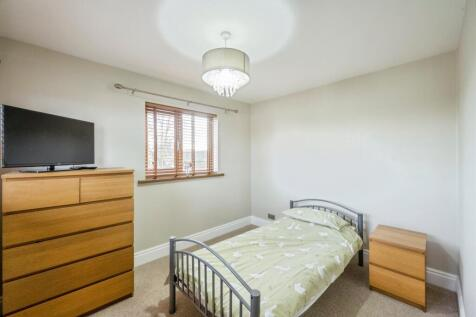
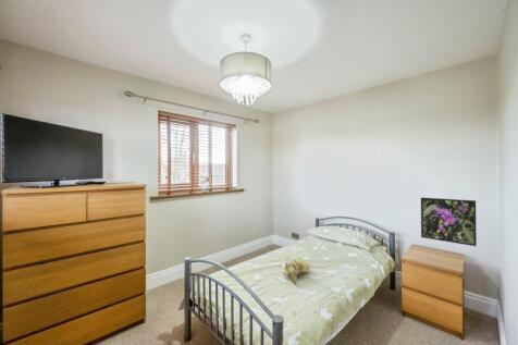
+ teddy bear (296, 266)
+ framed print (446, 220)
